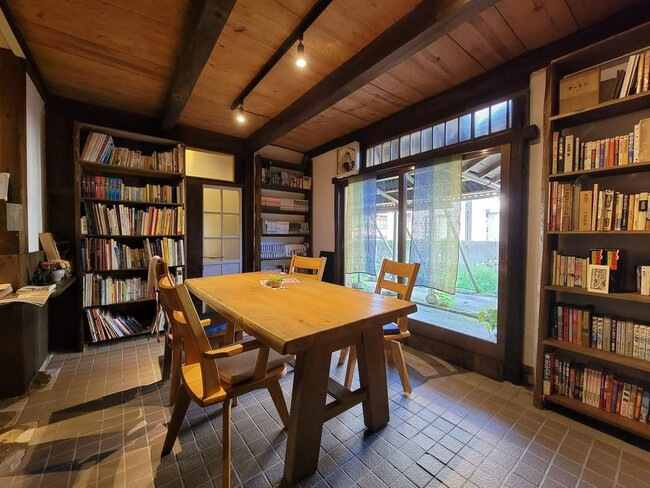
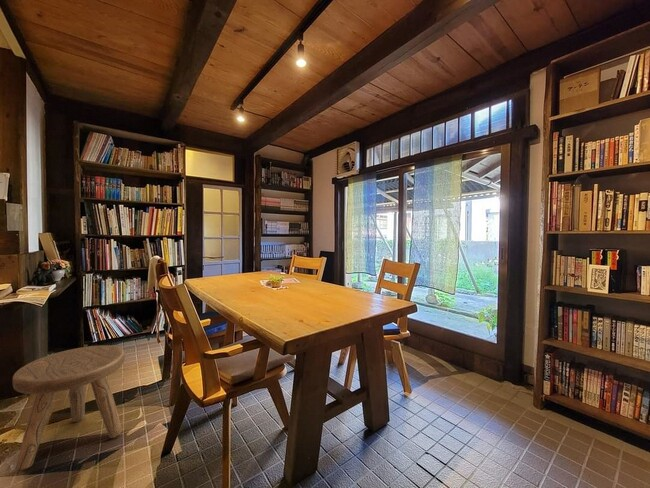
+ stool (73, 400)
